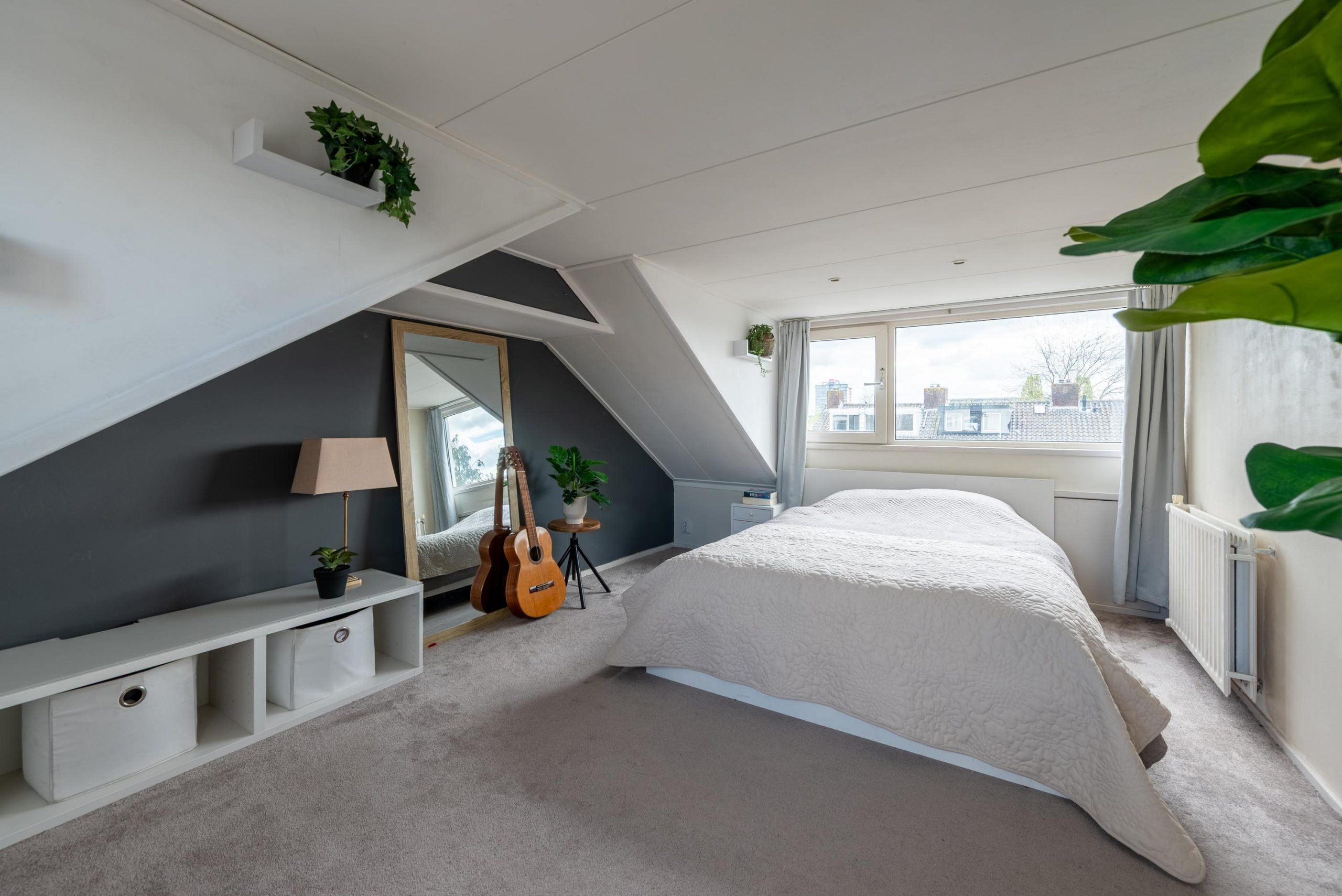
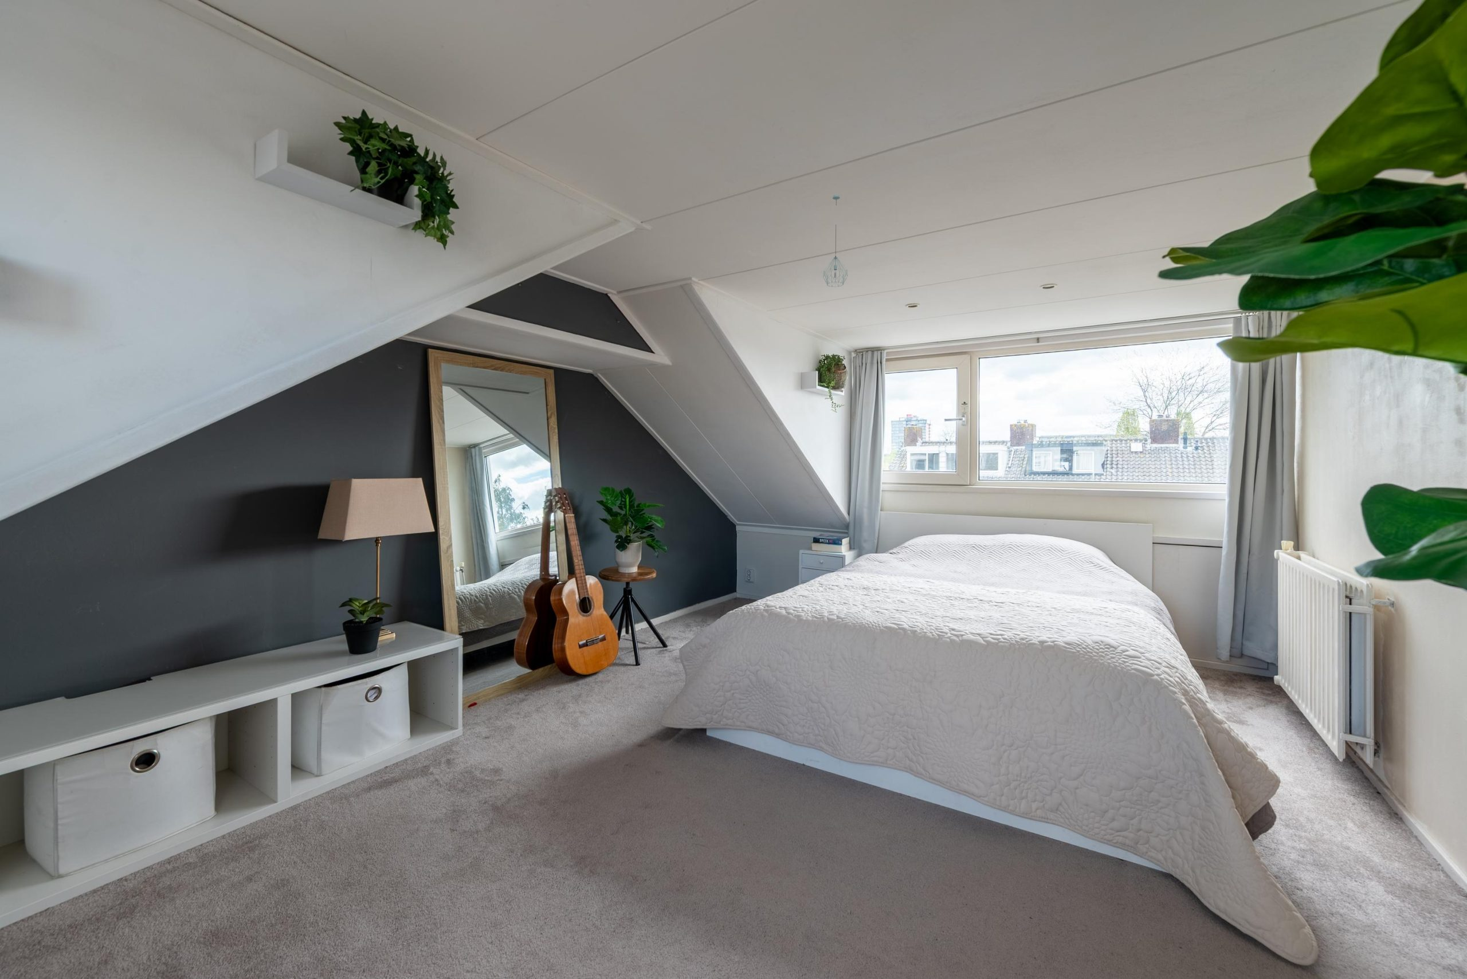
+ pendant light (835, 240)
